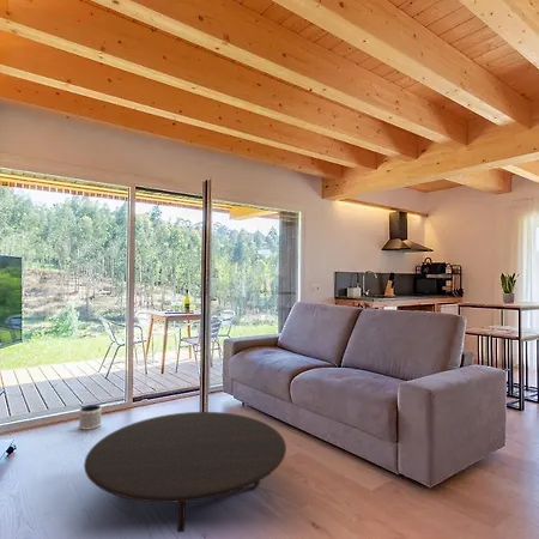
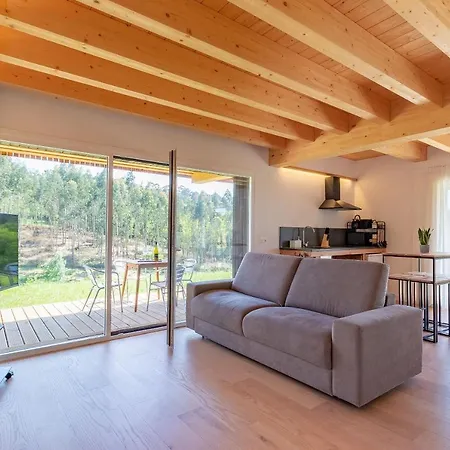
- planter (90, 417)
- table (189, 466)
